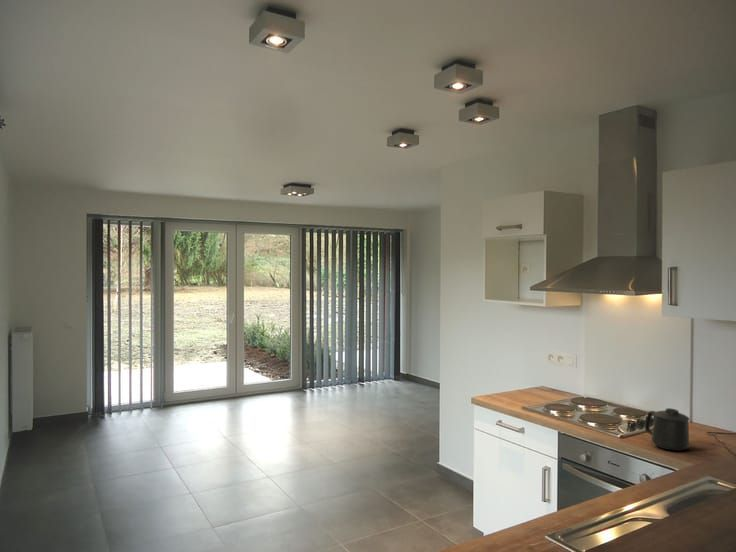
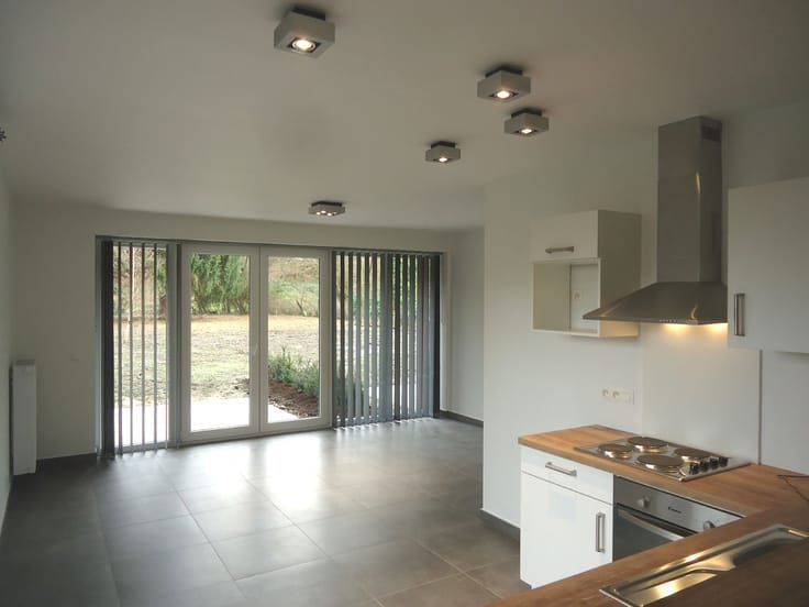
- mug (665, 427)
